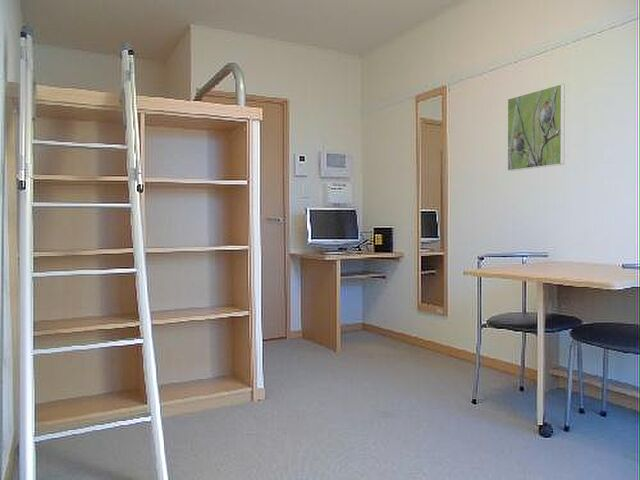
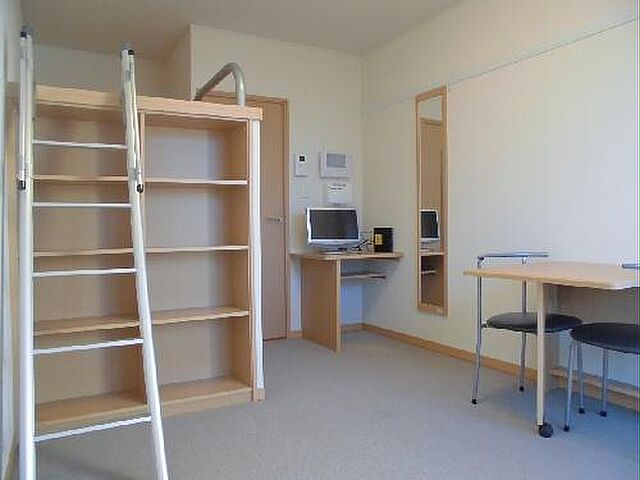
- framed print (534, 130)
